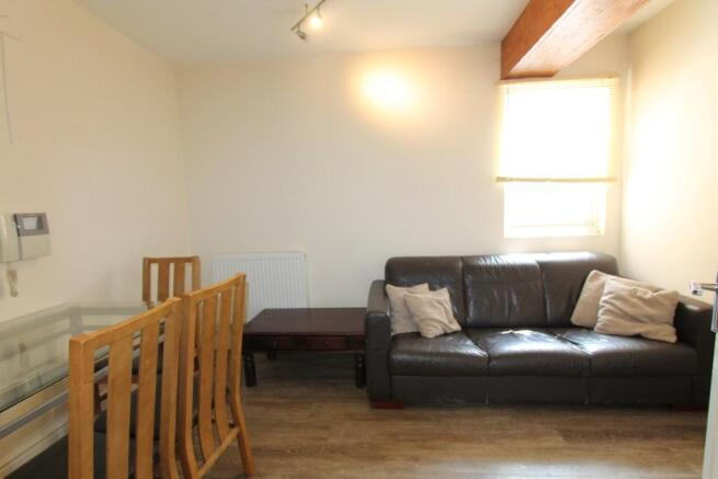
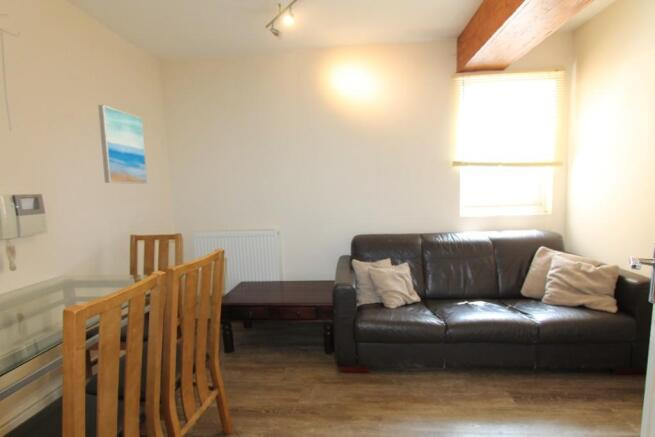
+ wall art (125, 148)
